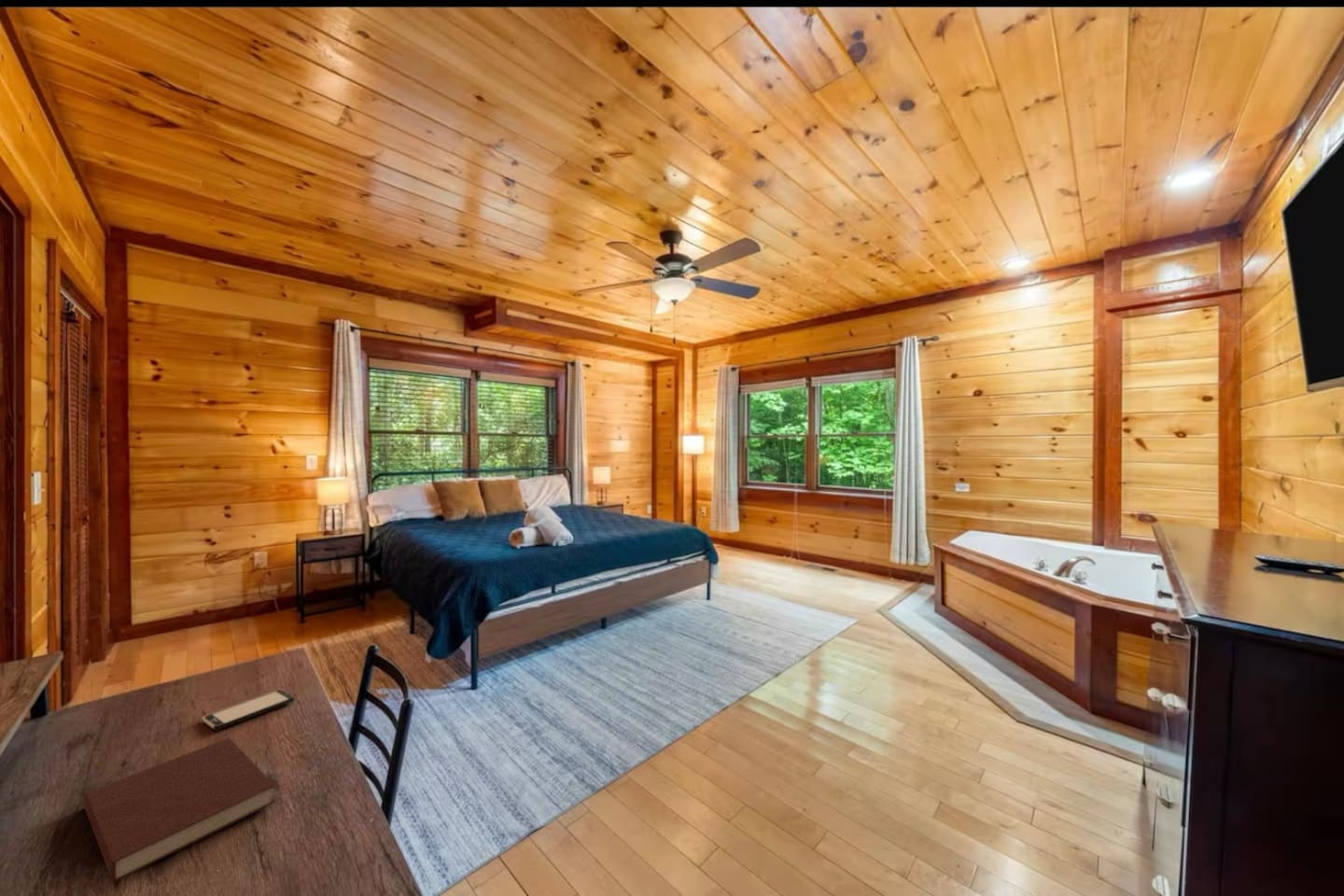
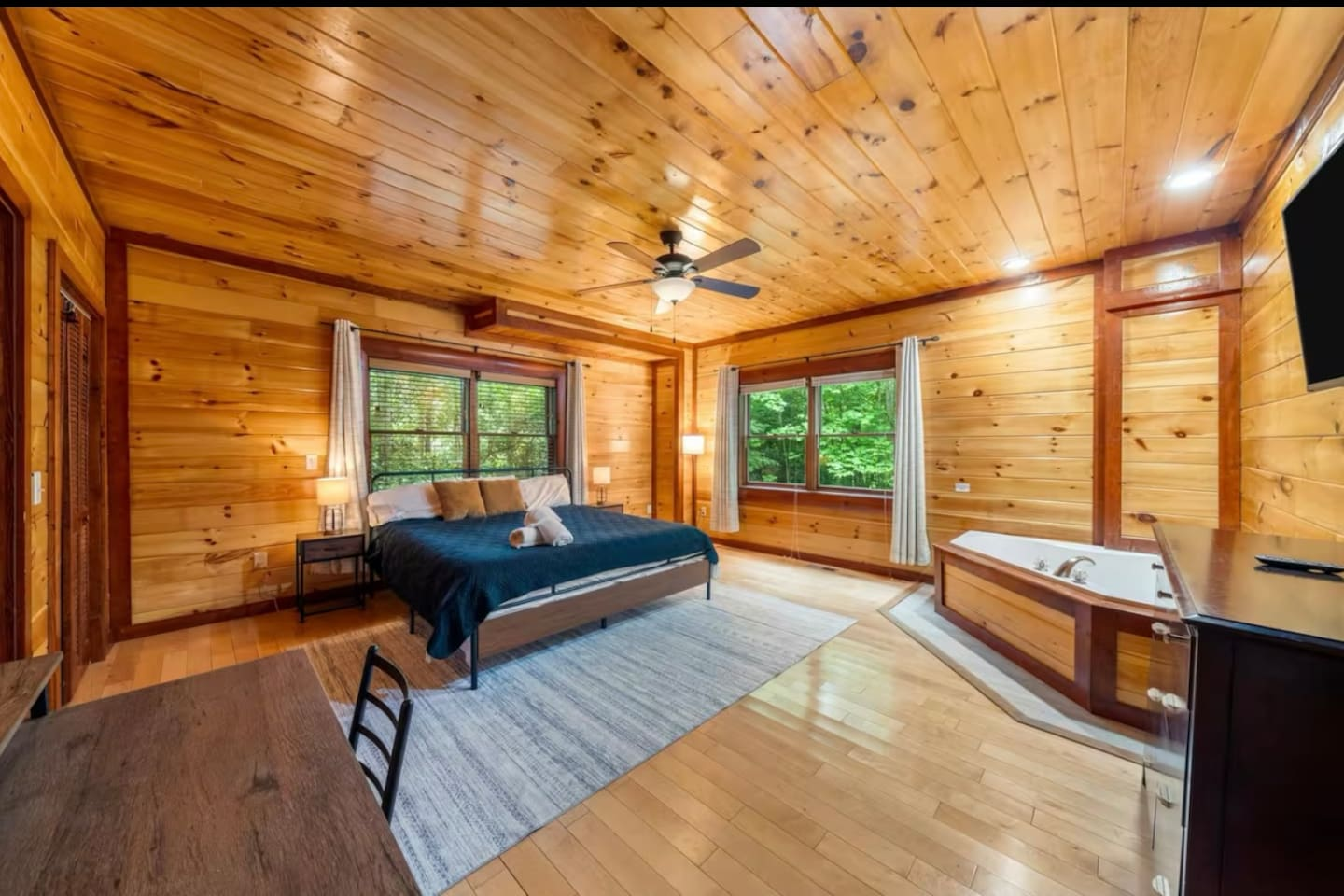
- notebook (180, 797)
- smartphone (250, 708)
